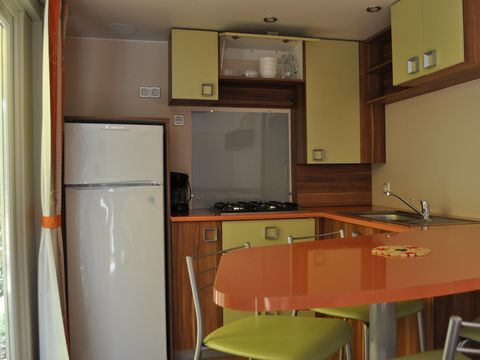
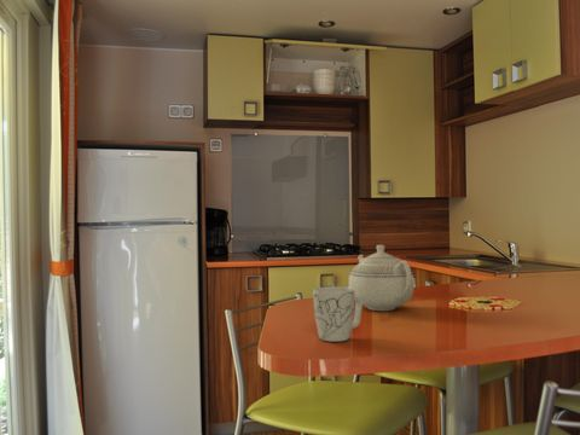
+ teapot (382, 277)
+ mug (340, 312)
